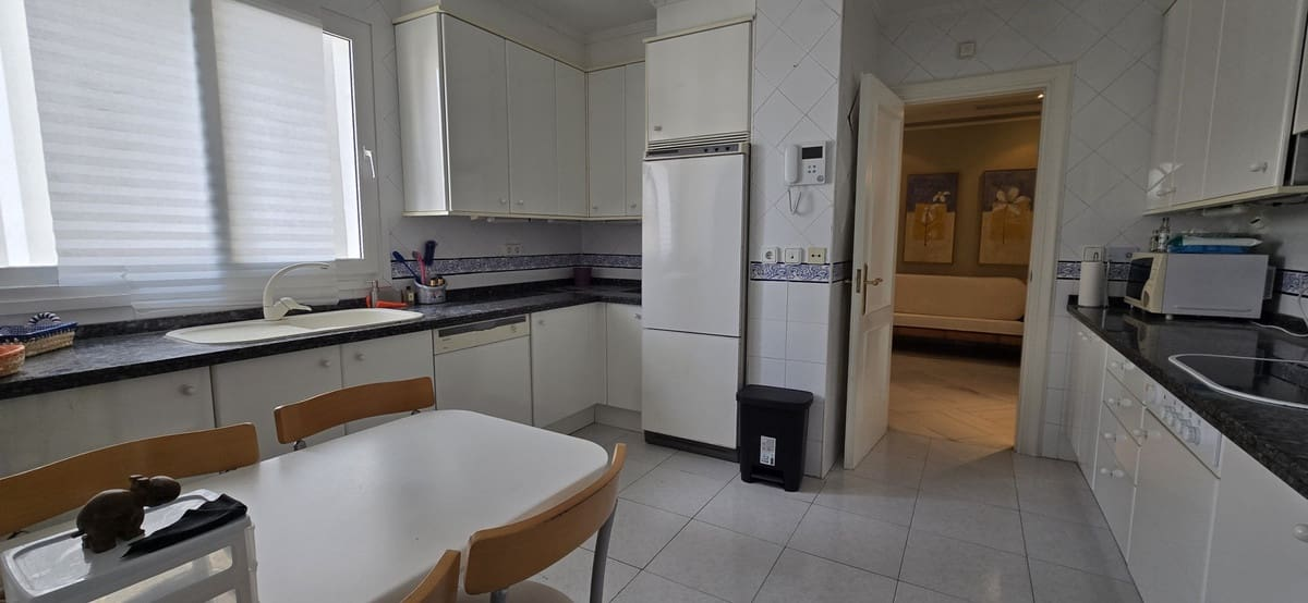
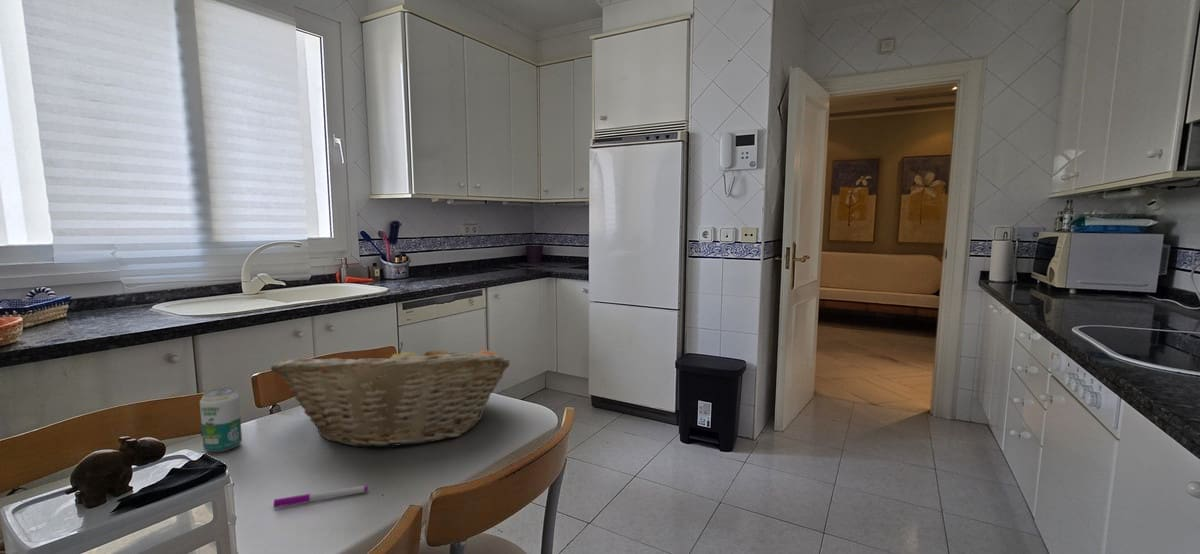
+ fruit basket (398, 382)
+ pen (322, 495)
+ beverage can (221, 419)
